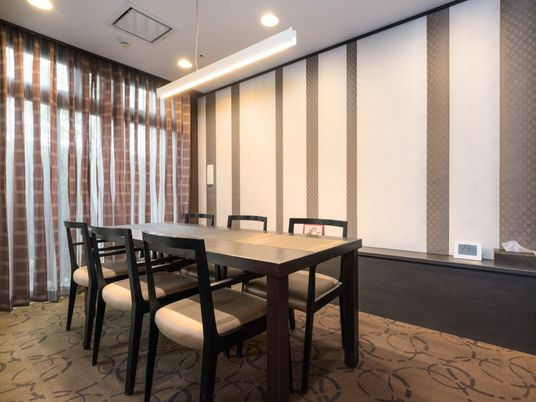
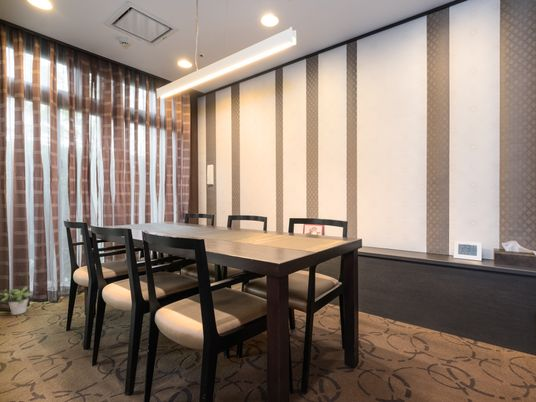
+ potted plant (15, 300)
